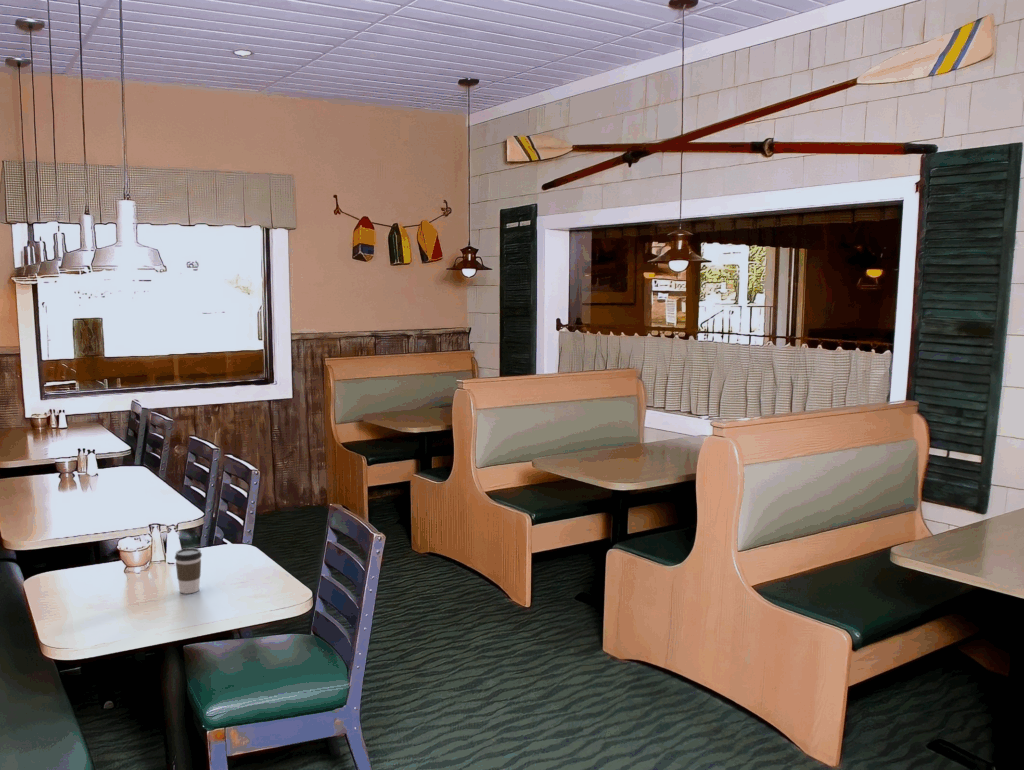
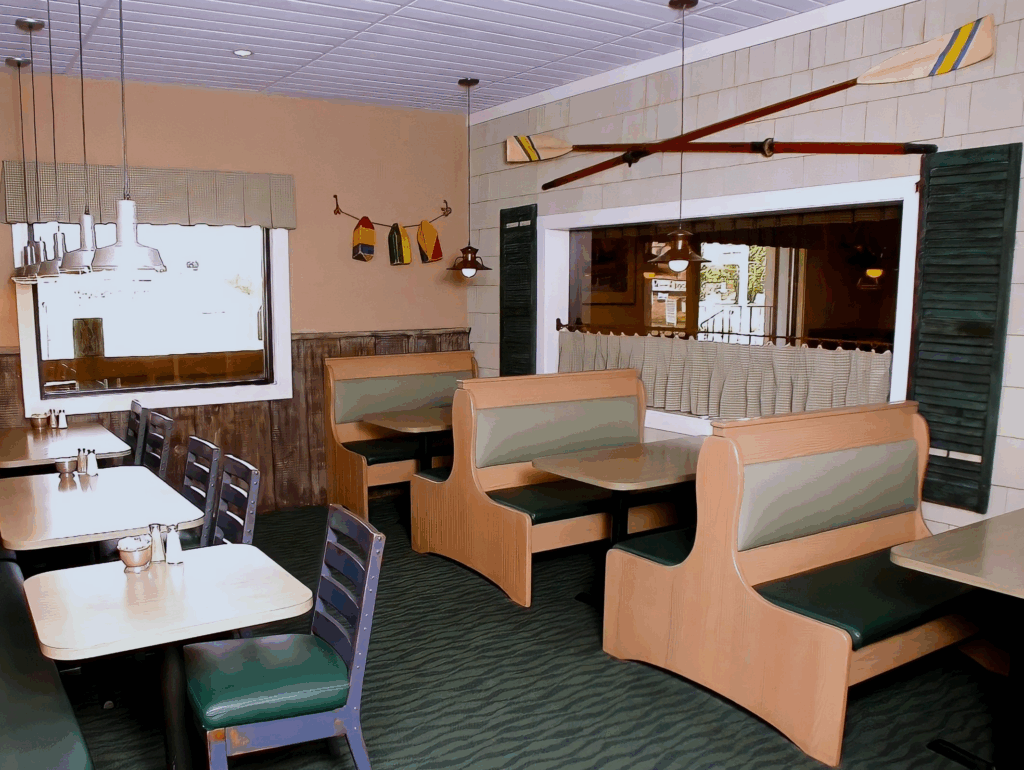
- coffee cup (188, 570)
